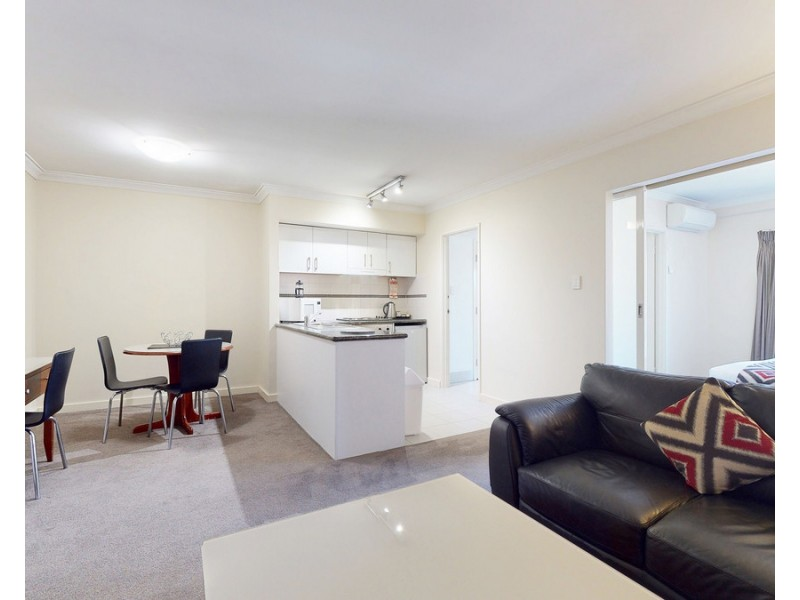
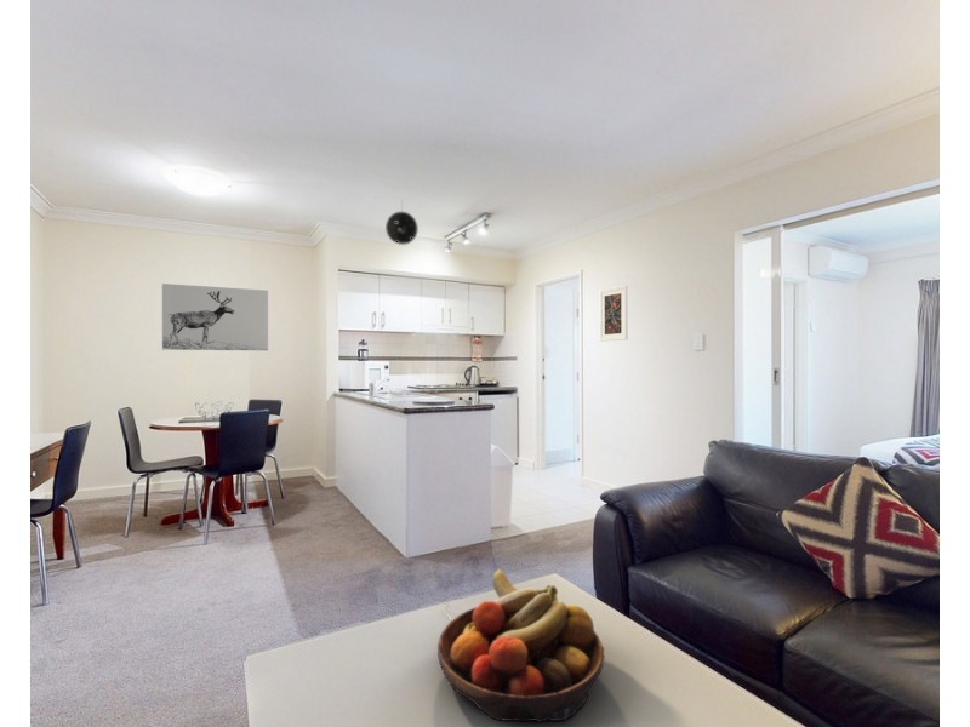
+ fruit bowl (518, 634)
+ wall art (217, 319)
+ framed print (612, 314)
+ pendant light (401, 221)
